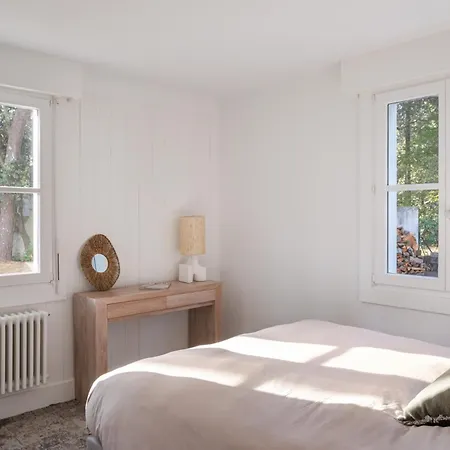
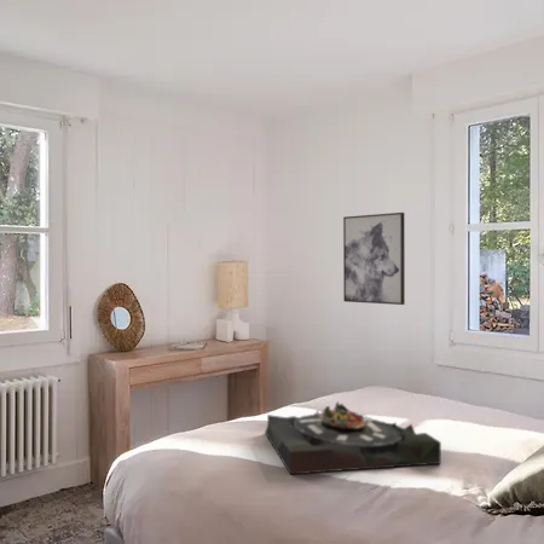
+ wall art (372, 259)
+ serving tray (345, 423)
